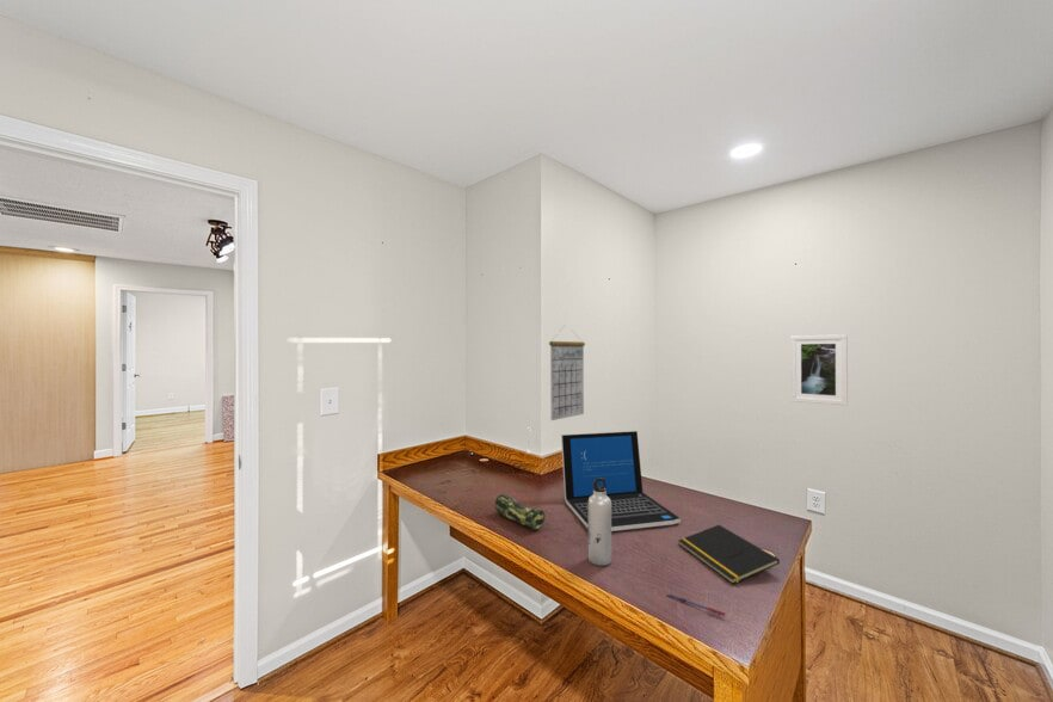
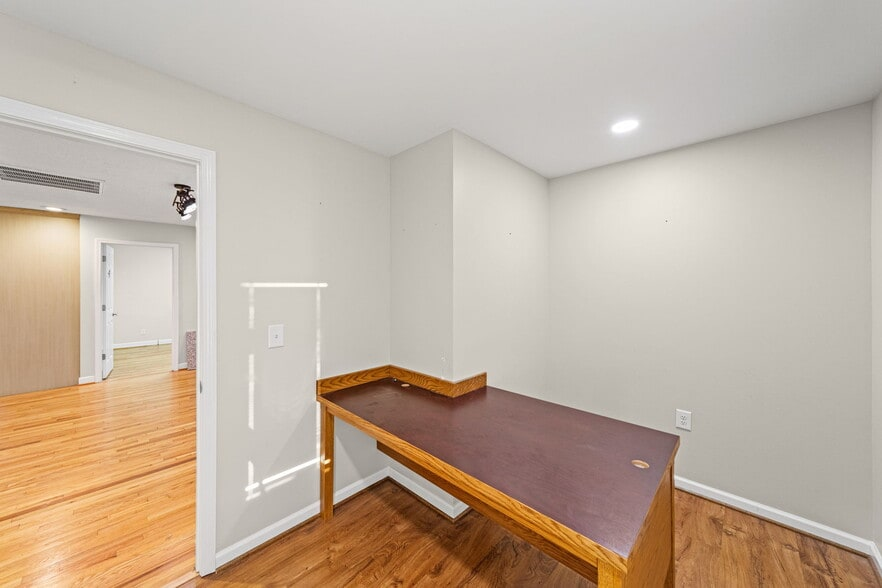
- calendar (567, 370)
- water bottle (599, 518)
- notepad (725, 550)
- laptop (616, 475)
- pencil case (519, 511)
- pen (694, 603)
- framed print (818, 369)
